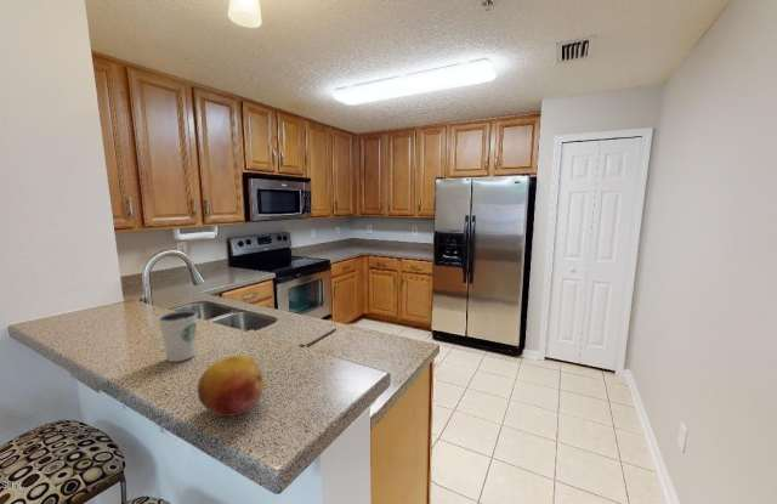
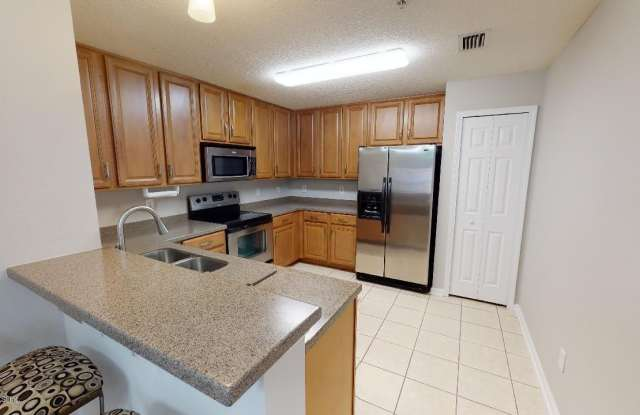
- fruit (232, 383)
- dixie cup (180, 336)
